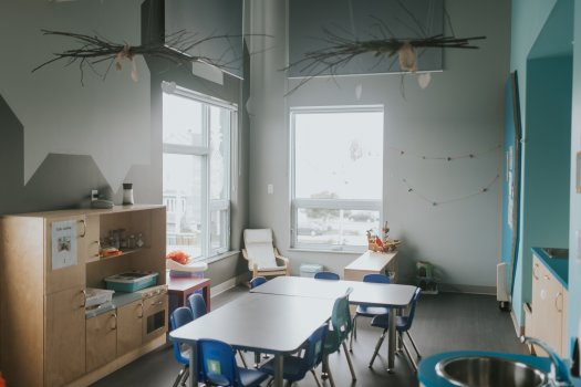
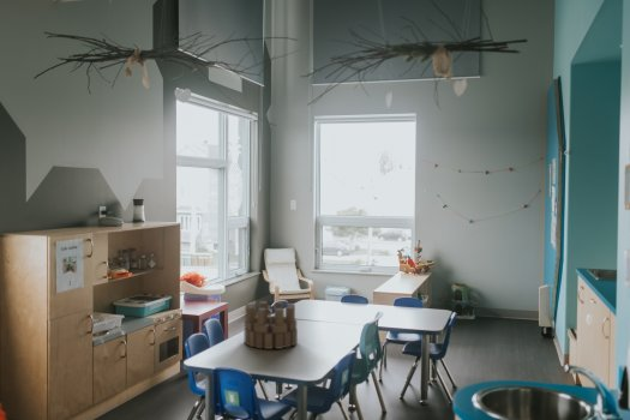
+ building block set (270, 324)
